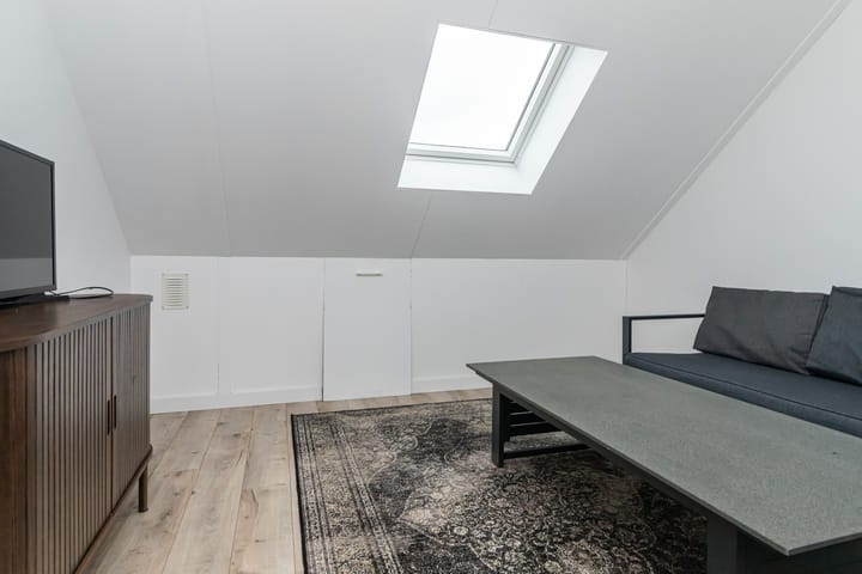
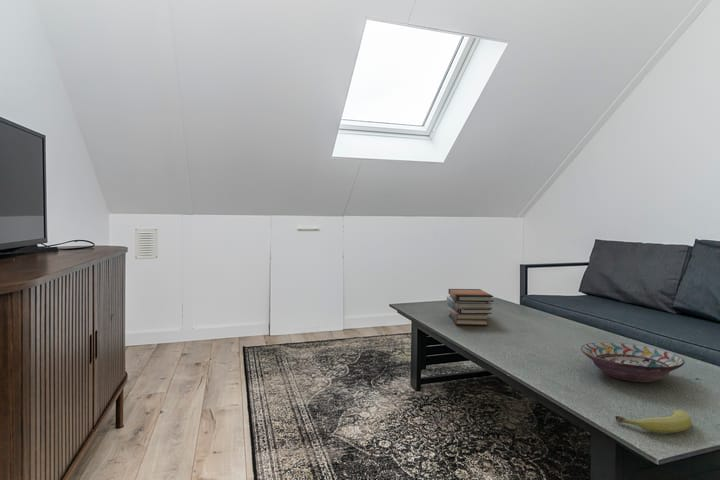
+ decorative bowl (629, 364)
+ book stack (468, 305)
+ fruit (660, 419)
